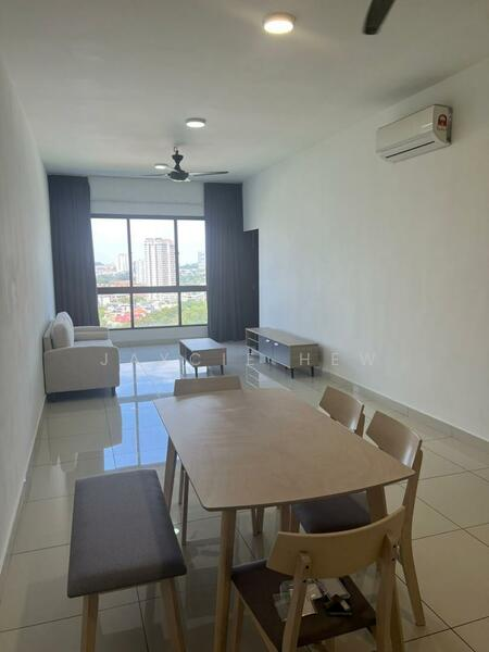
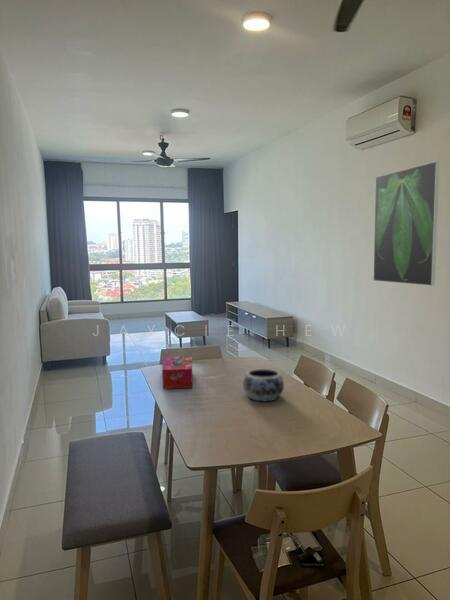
+ tissue box (178, 371)
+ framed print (402, 227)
+ decorative bowl (263, 384)
